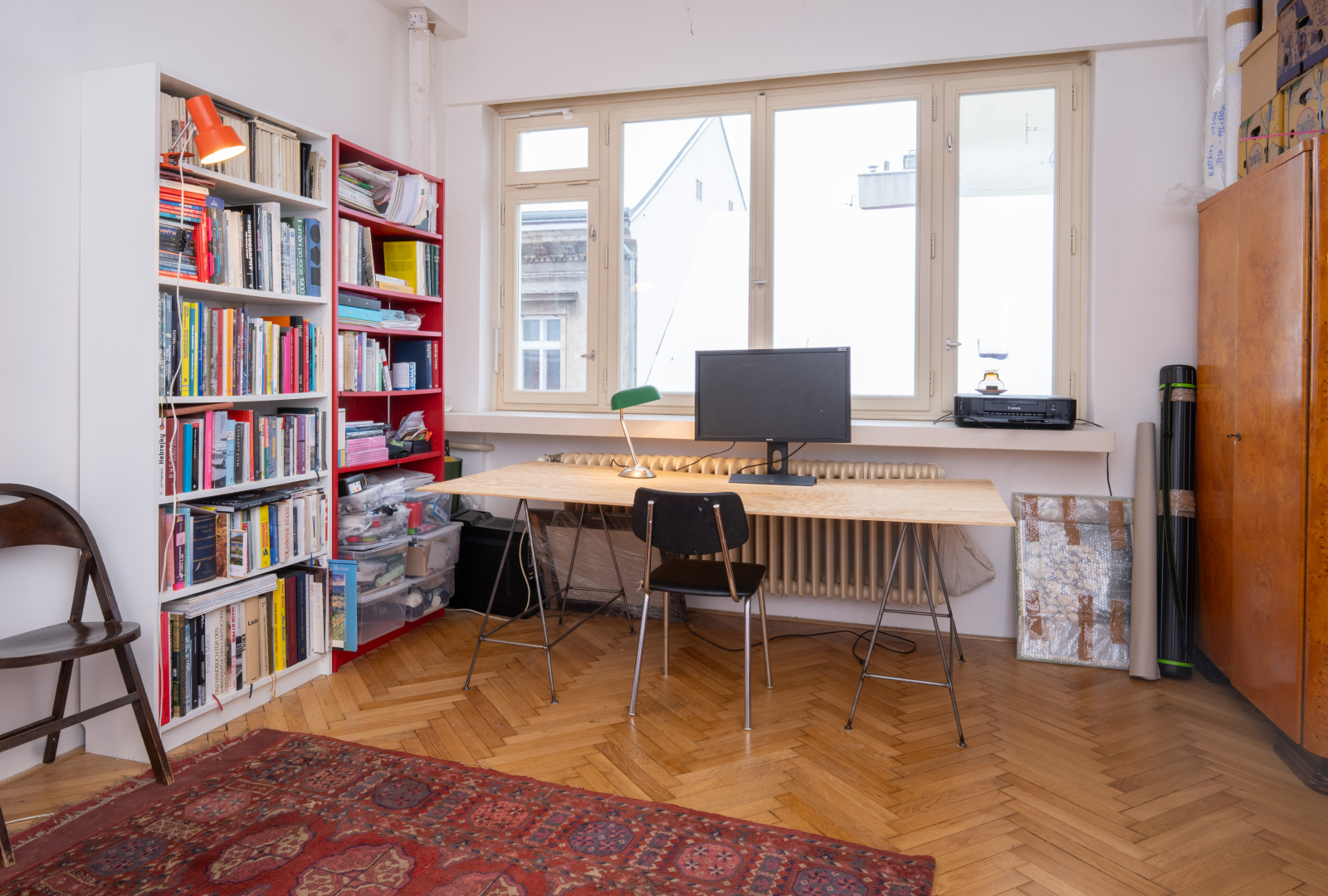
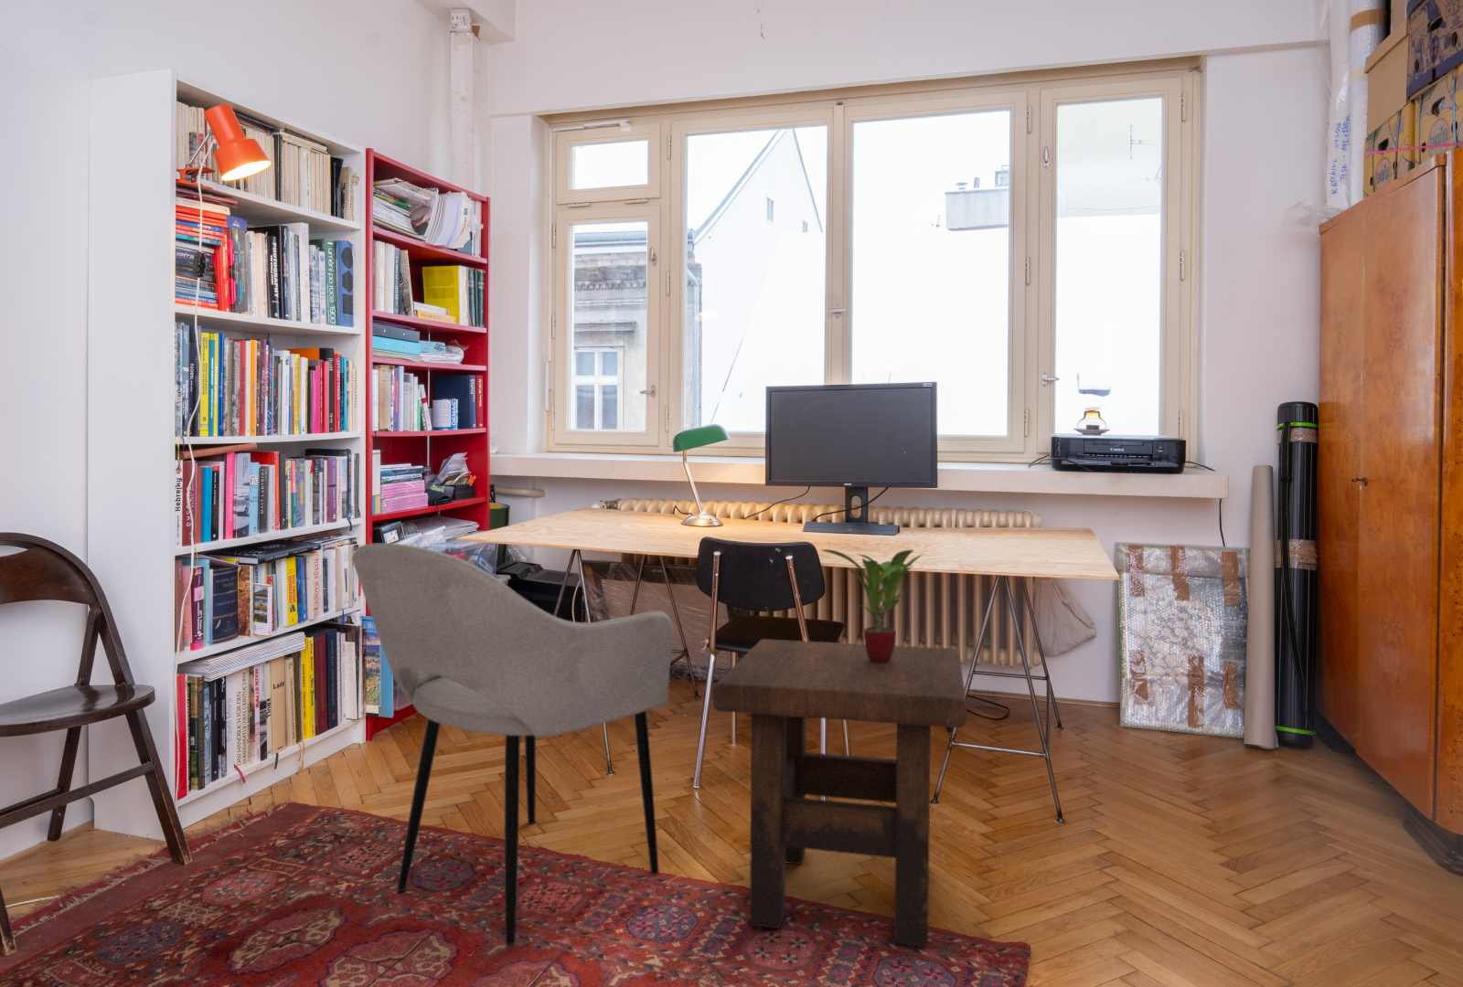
+ armchair (506, 713)
+ potted plant (870, 603)
+ side table (846, 780)
